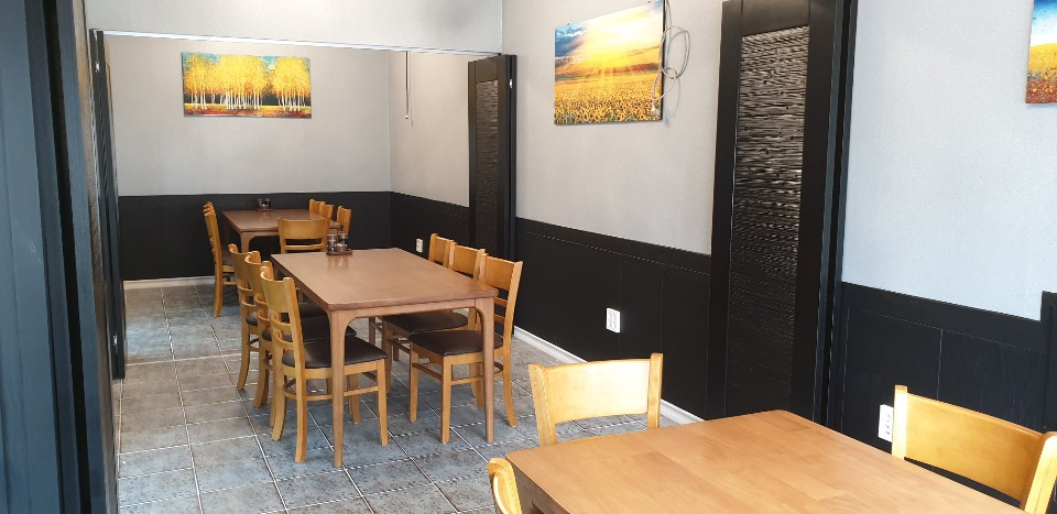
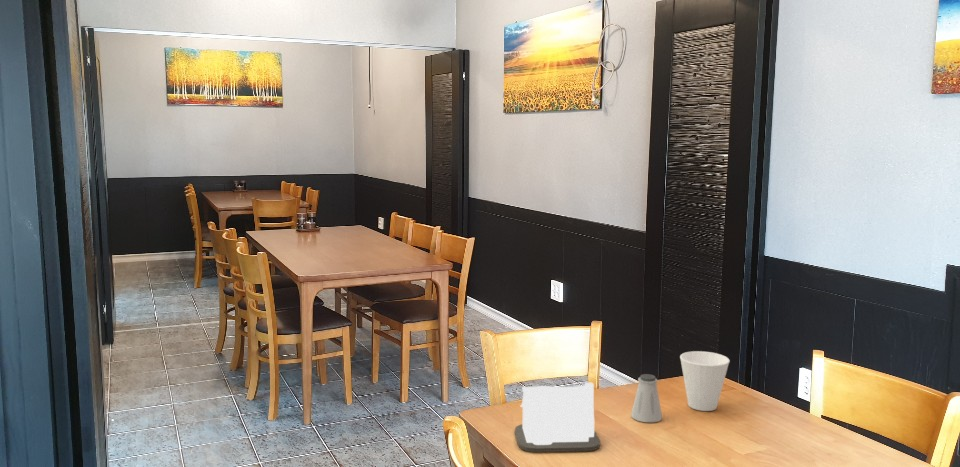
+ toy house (556, 411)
+ cup (703, 382)
+ saltshaker (647, 396)
